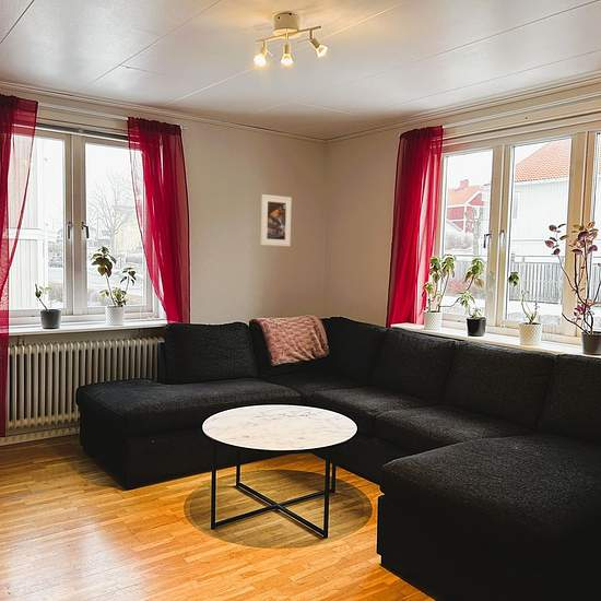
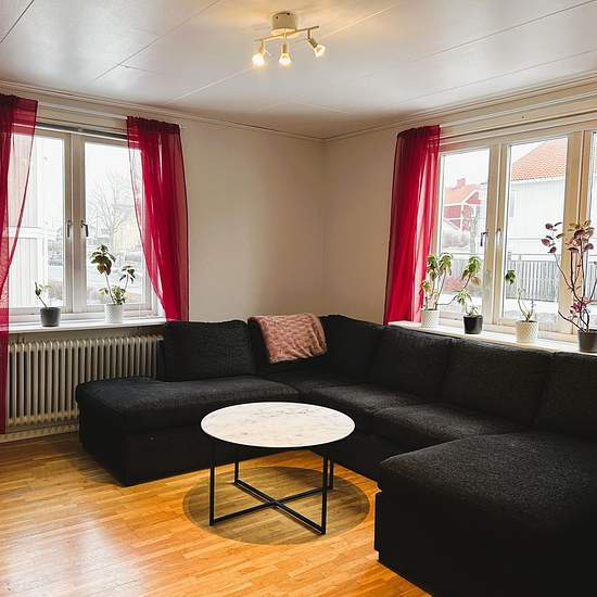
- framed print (275, 221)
